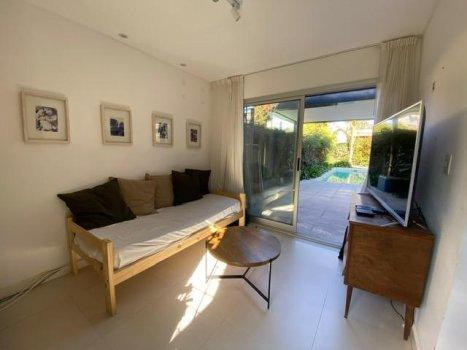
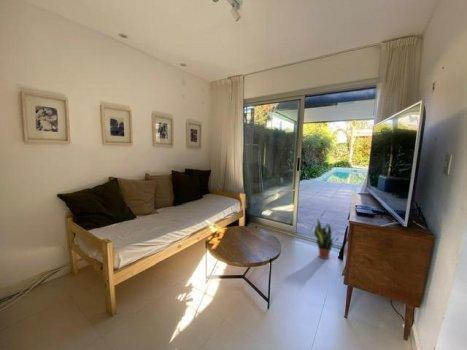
+ potted plant (325, 239)
